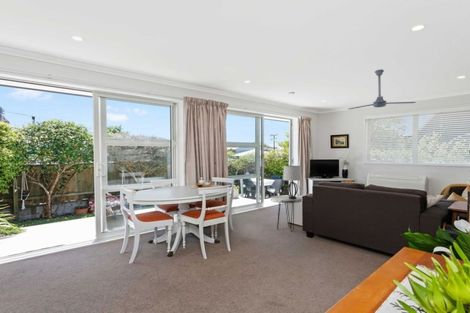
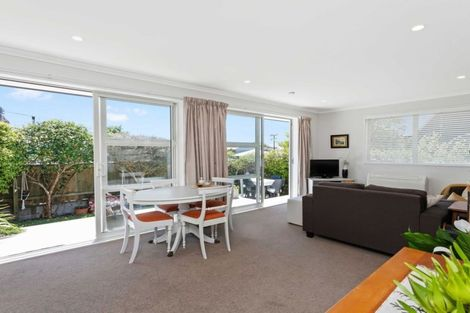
- lamp (292, 182)
- side table (286, 212)
- ceiling fan (379, 86)
